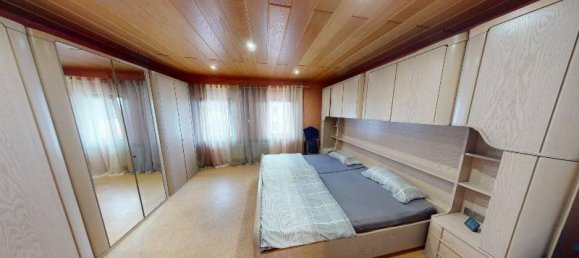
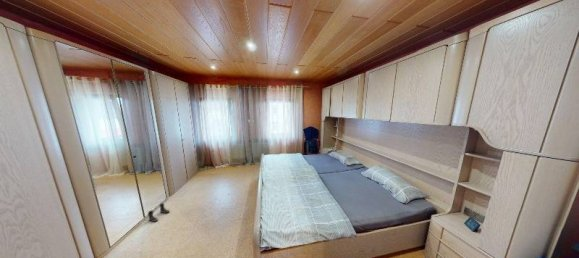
+ boots (160, 212)
